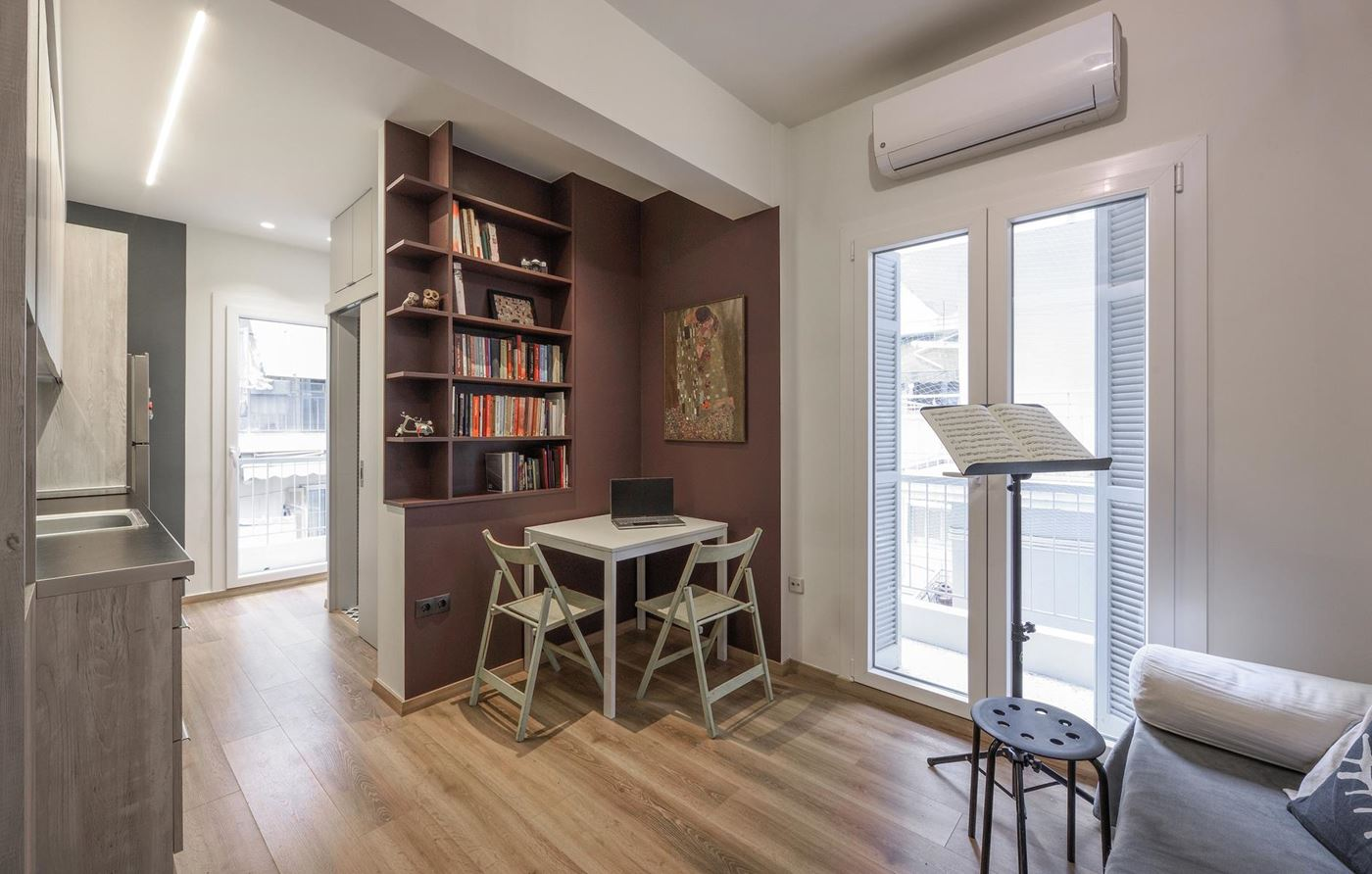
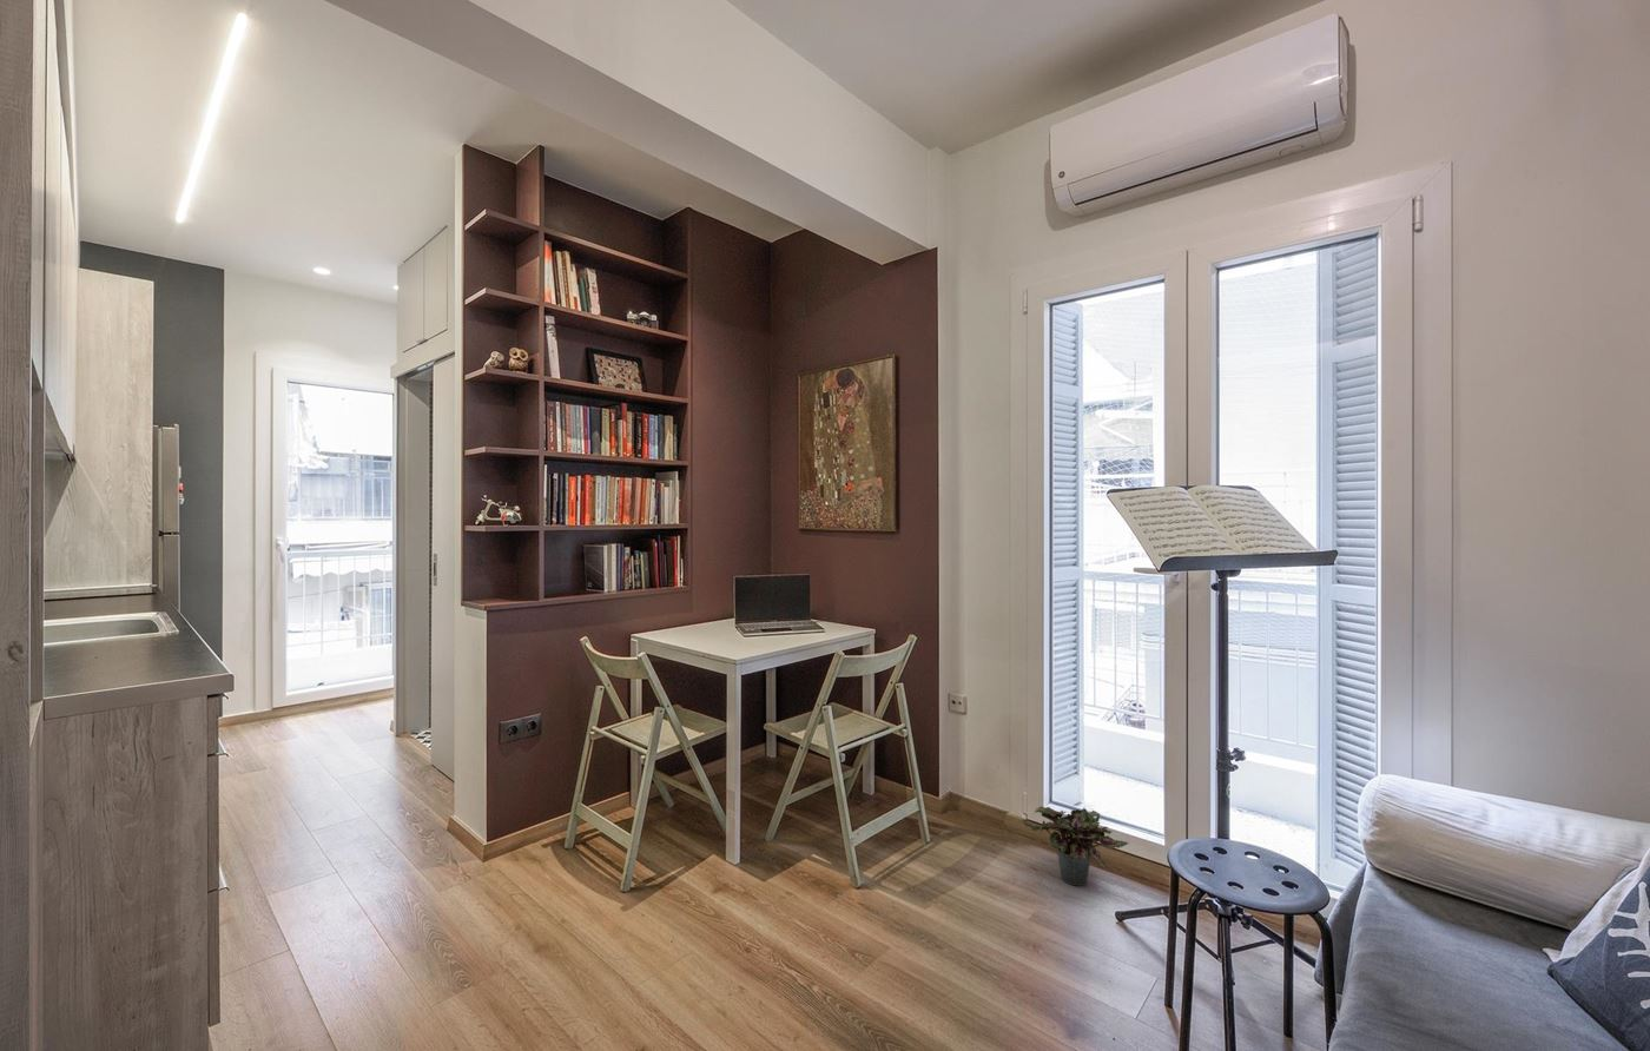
+ potted plant (1074, 845)
